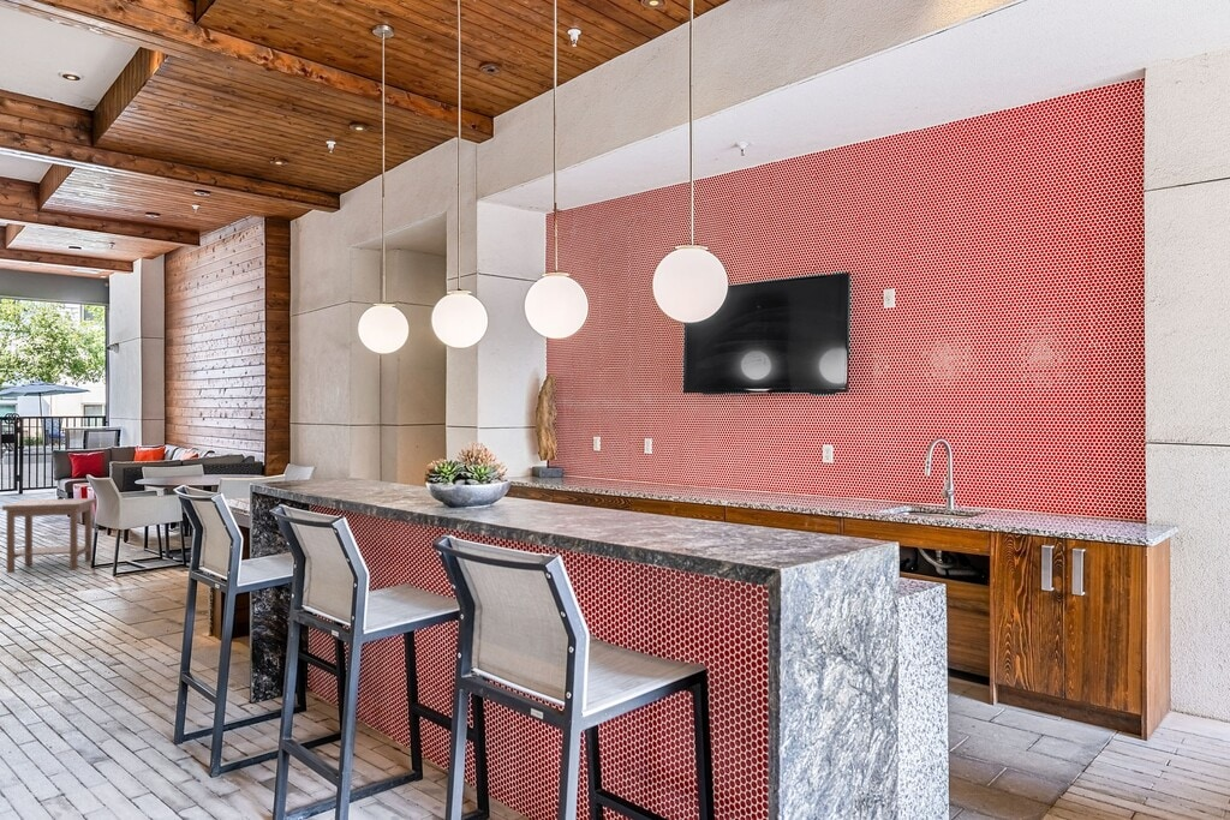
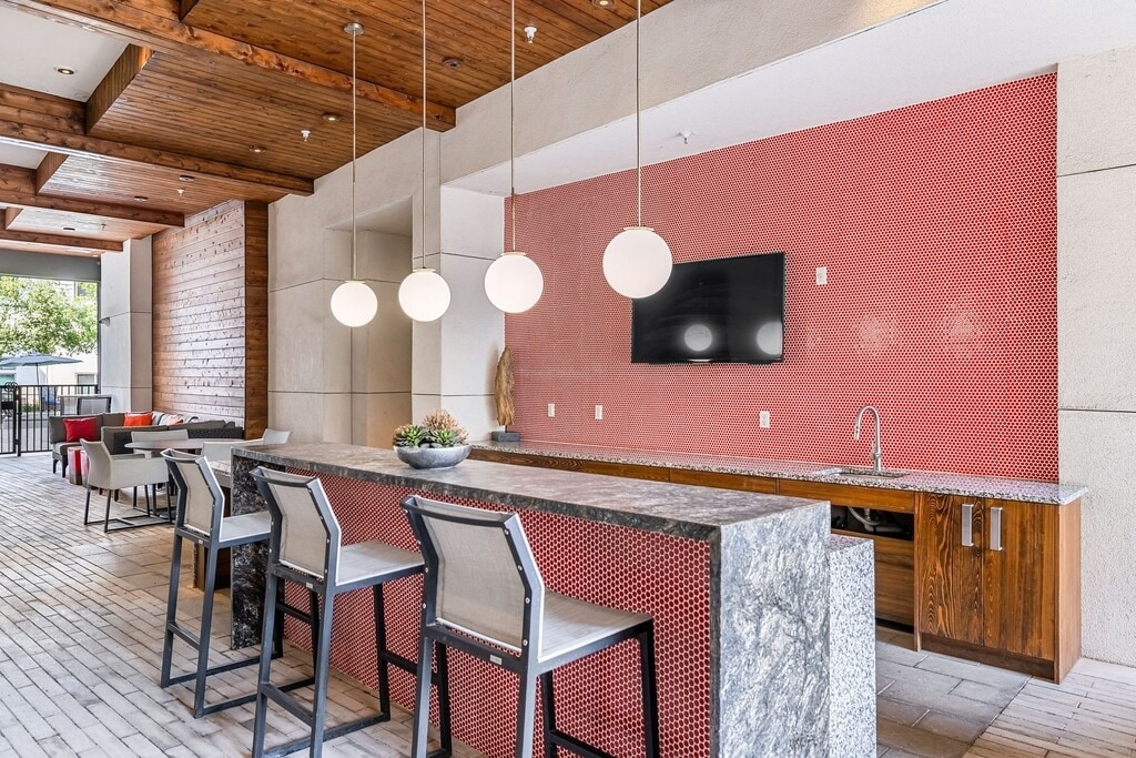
- side table (55, 546)
